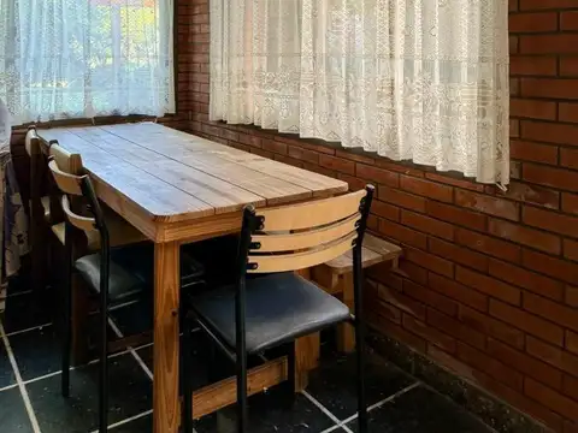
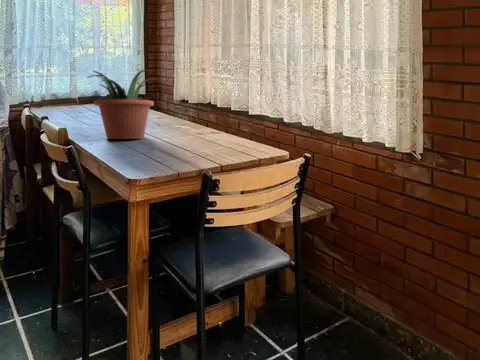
+ potted plant (122, 105)
